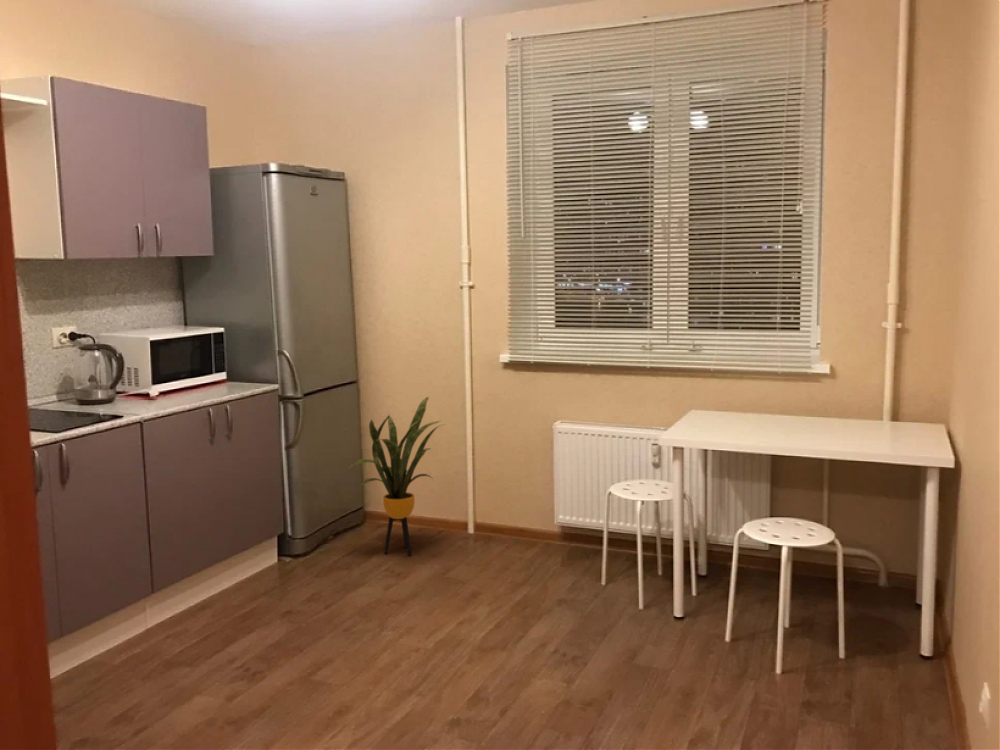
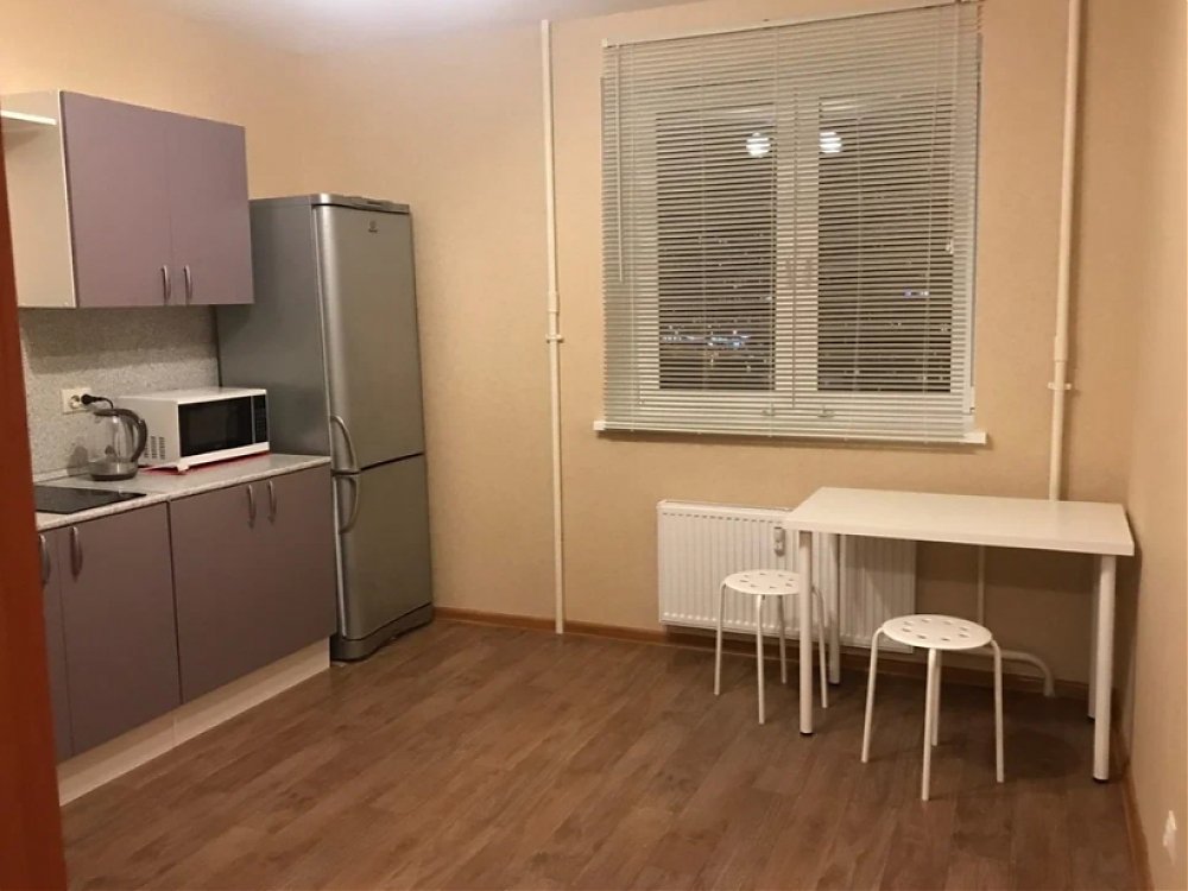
- house plant (407, 478)
